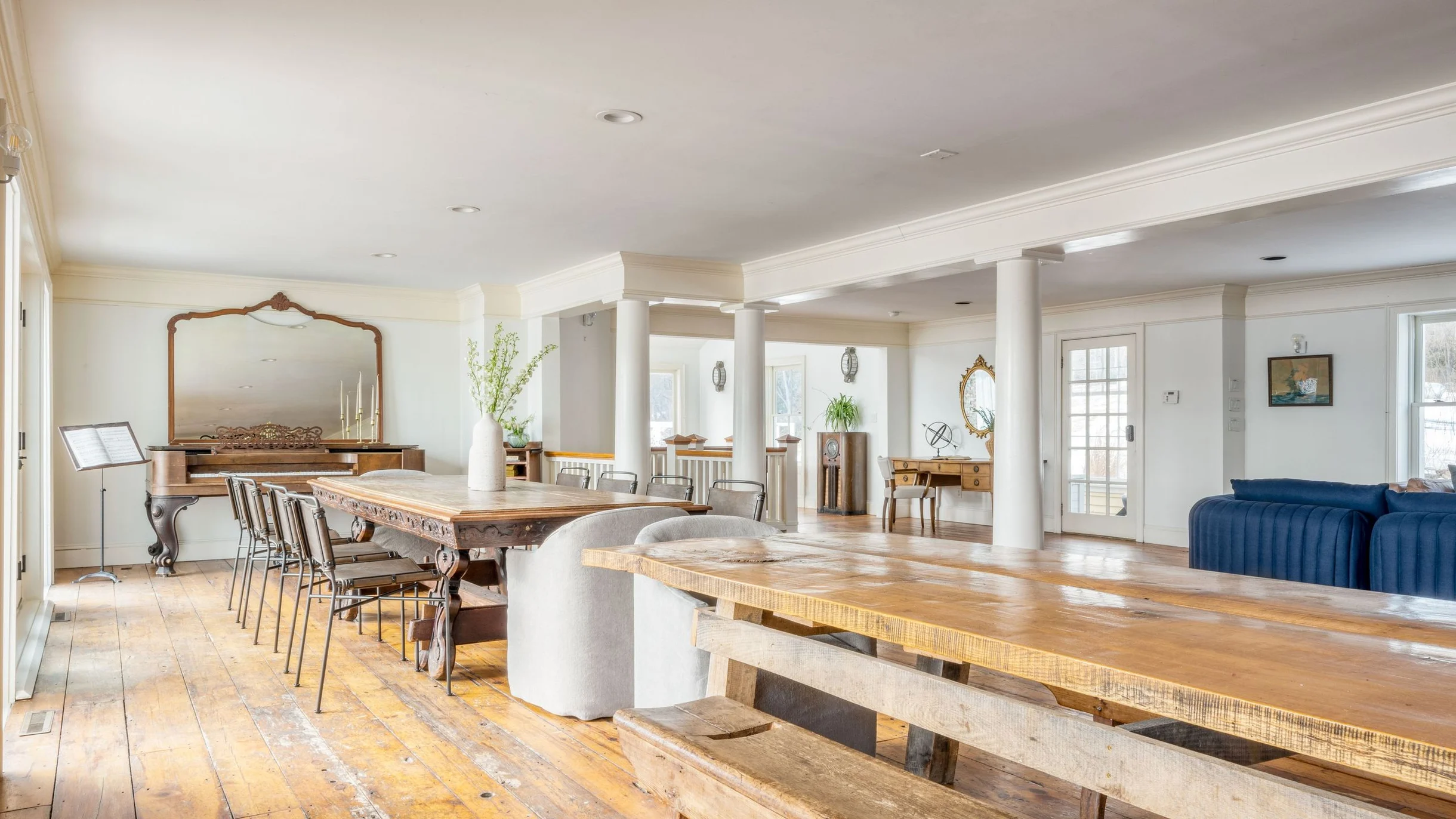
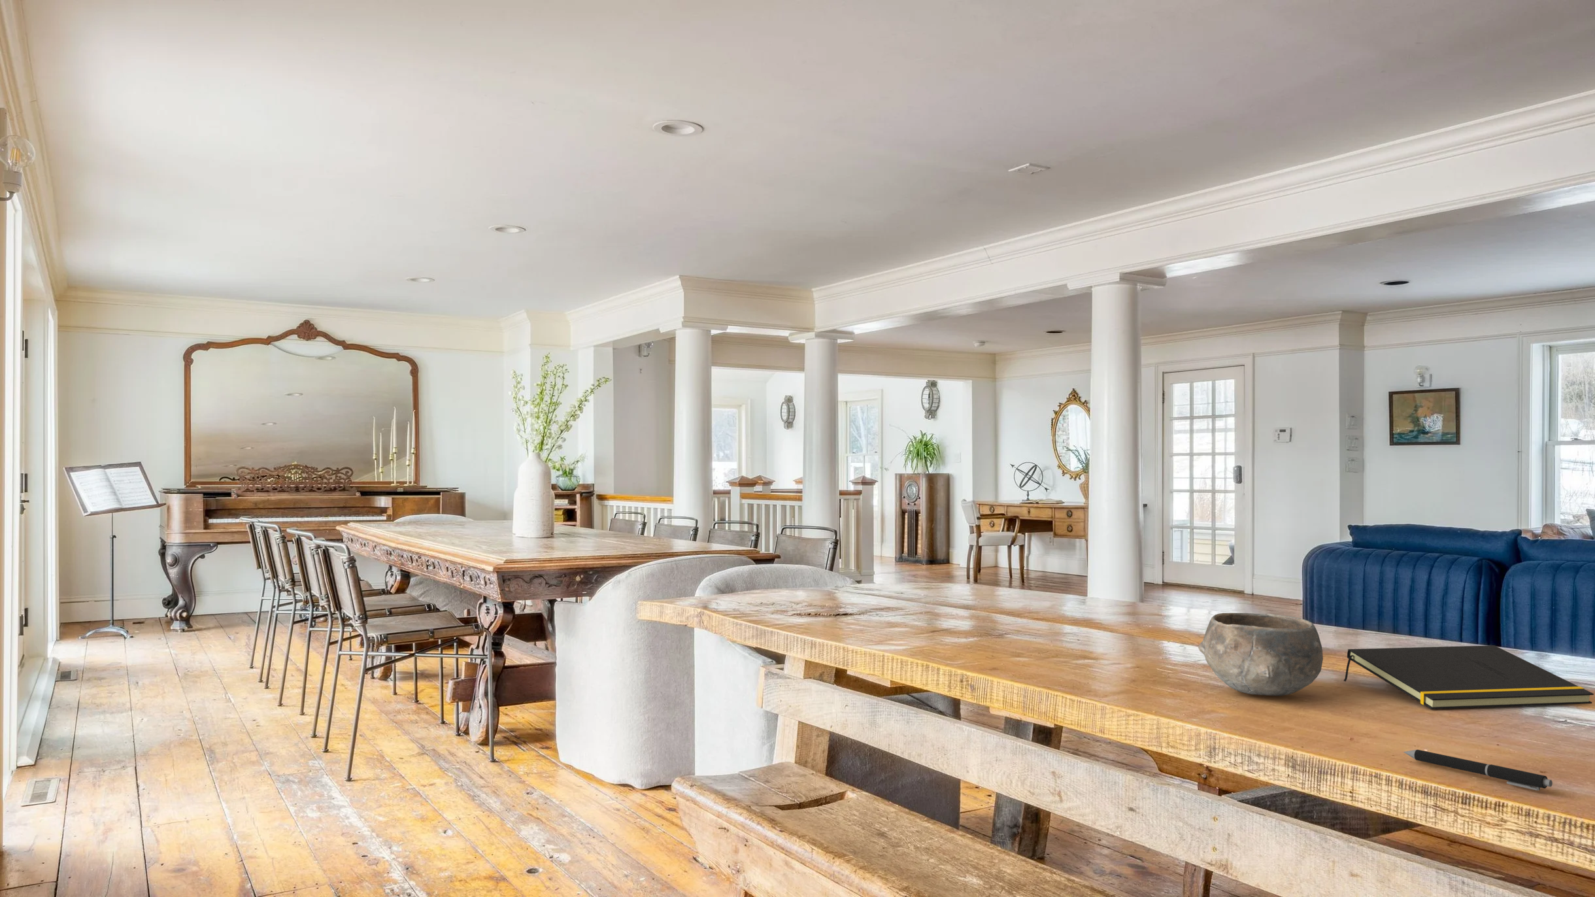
+ bowl (1263, 655)
+ notepad (1465, 675)
+ pen (1472, 767)
